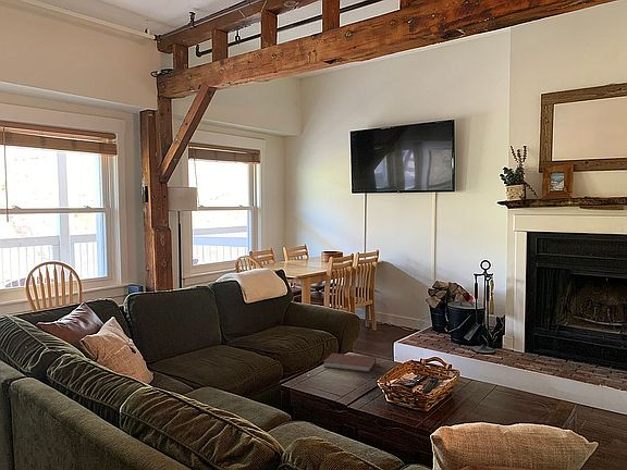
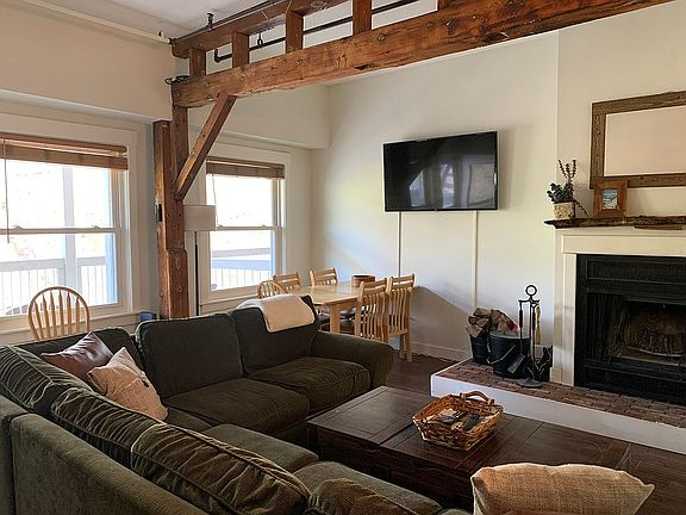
- book (349, 361)
